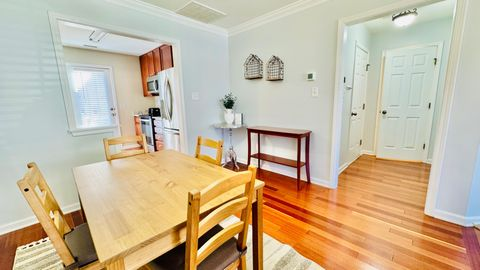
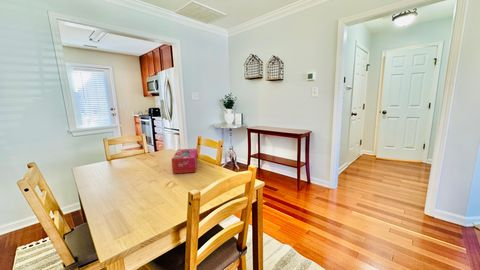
+ tissue box (186, 159)
